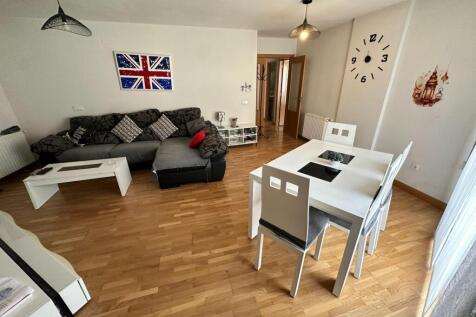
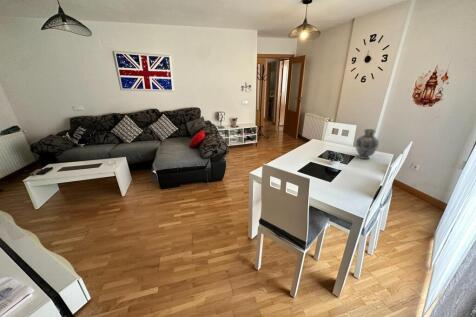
+ decorative vase (366, 143)
